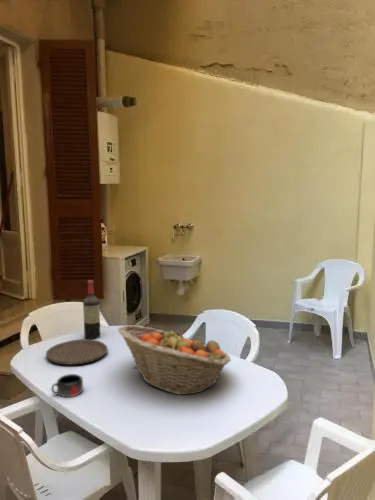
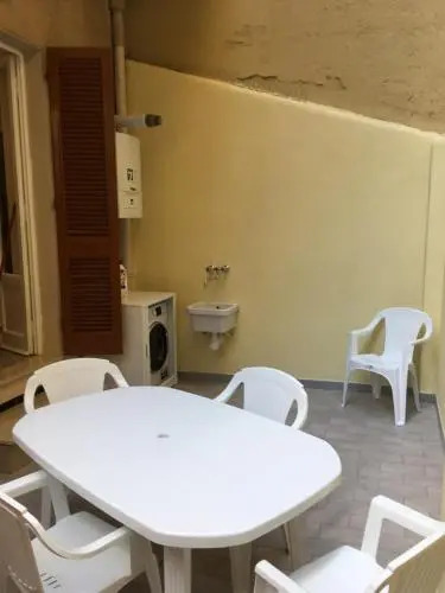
- fruit basket (173, 352)
- wine bottle (91, 309)
- mug (67, 386)
- plate (77, 352)
